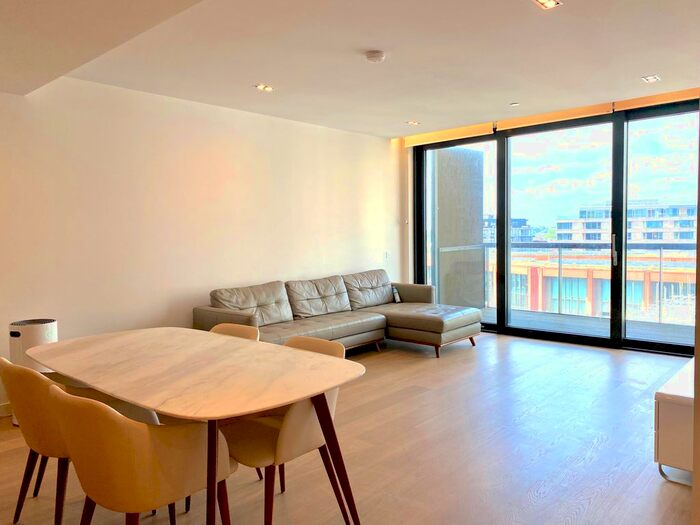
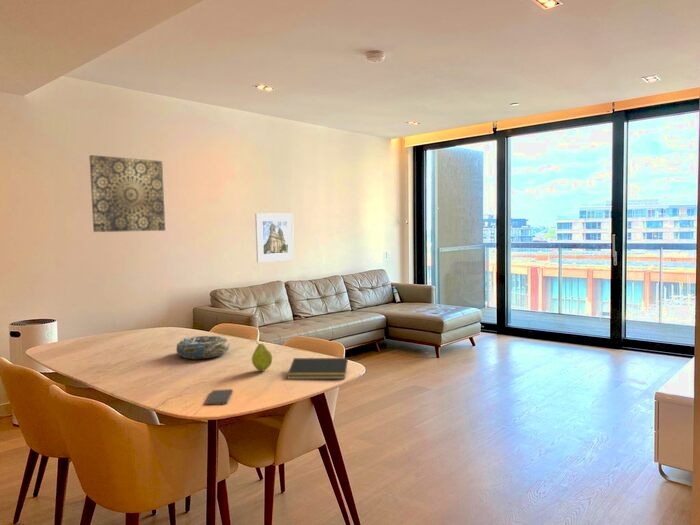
+ fruit (261, 356)
+ smartphone (219, 396)
+ notepad (318, 368)
+ decorative bowl (203, 346)
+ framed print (275, 237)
+ wall art (129, 195)
